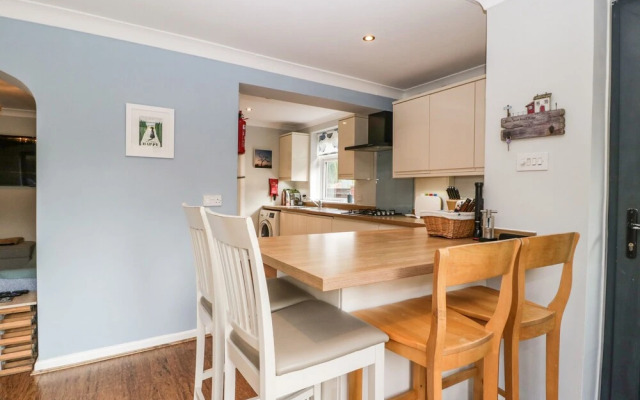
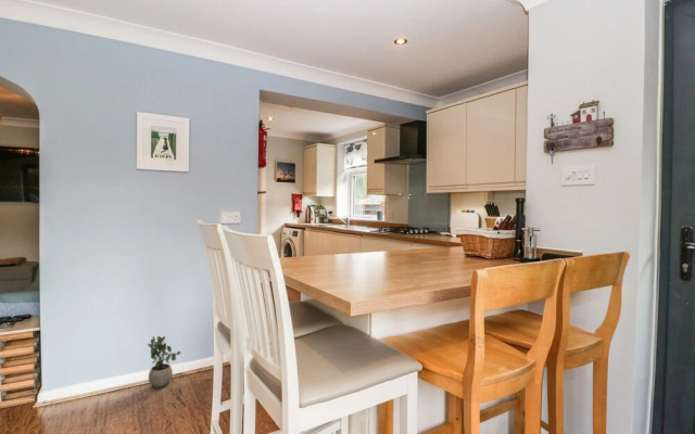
+ potted plant (163, 360)
